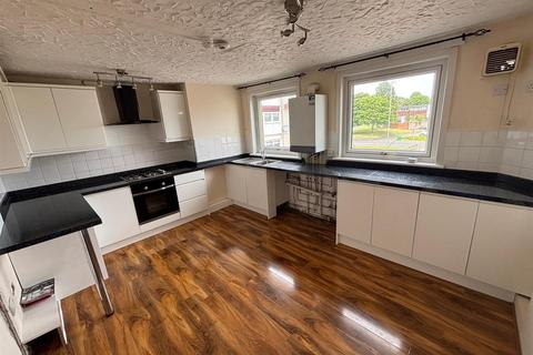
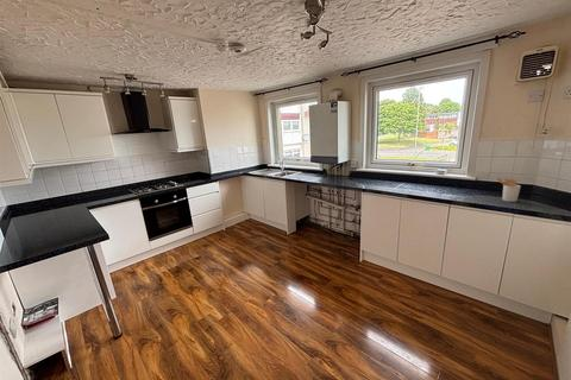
+ utensil holder (507, 189)
